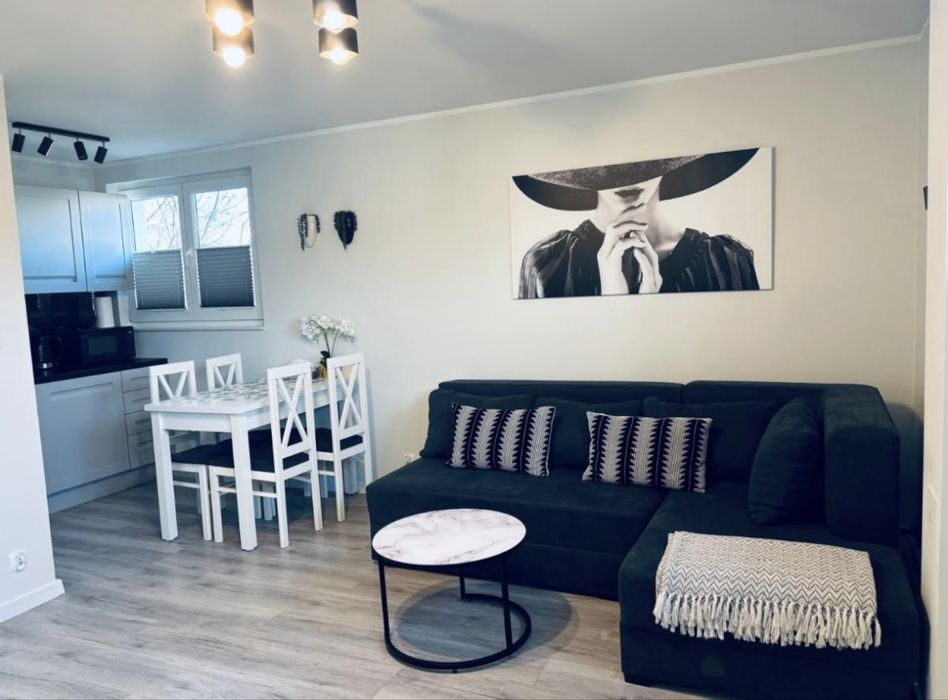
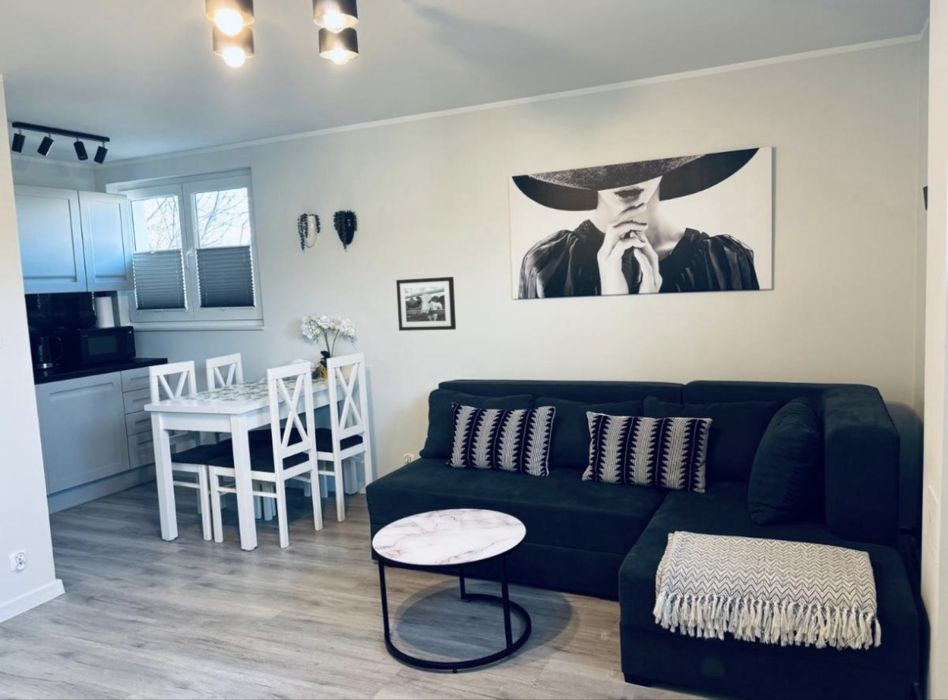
+ picture frame (425, 304)
